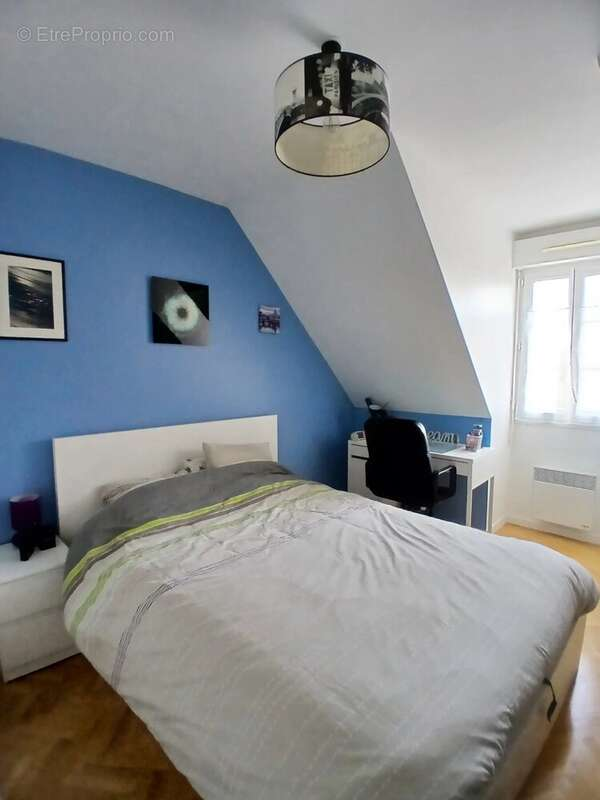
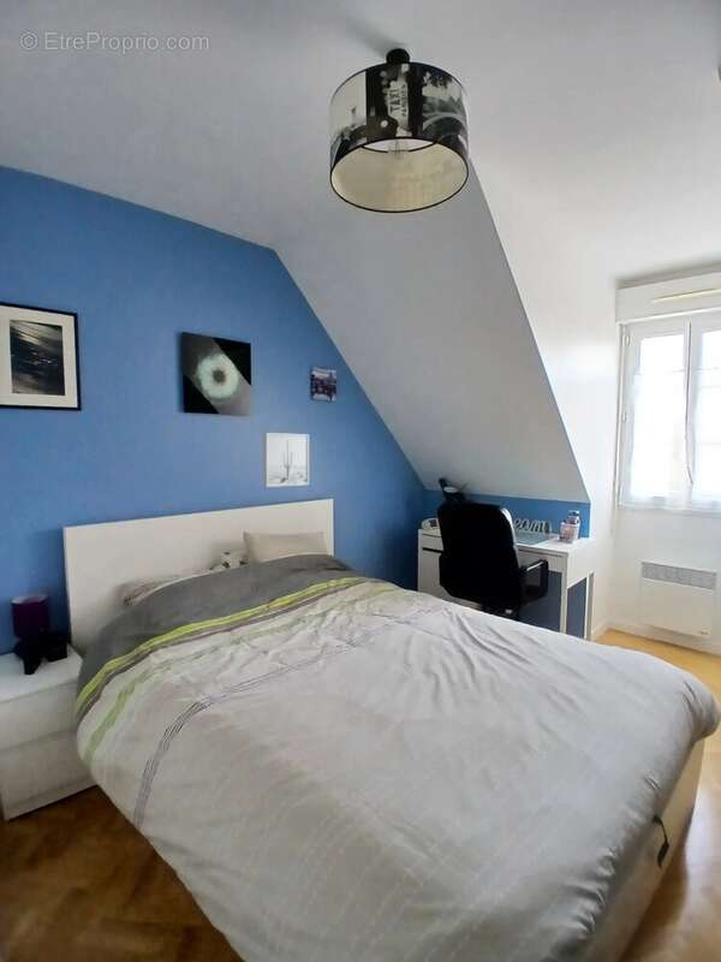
+ wall art (286, 459)
